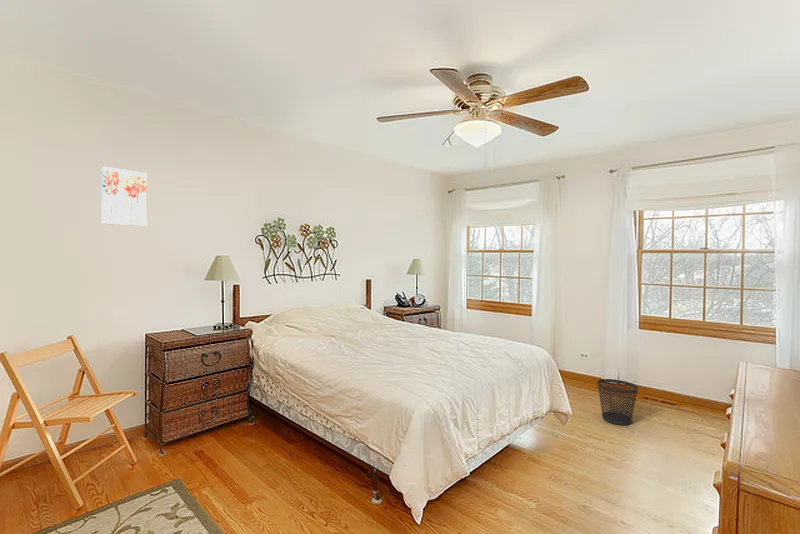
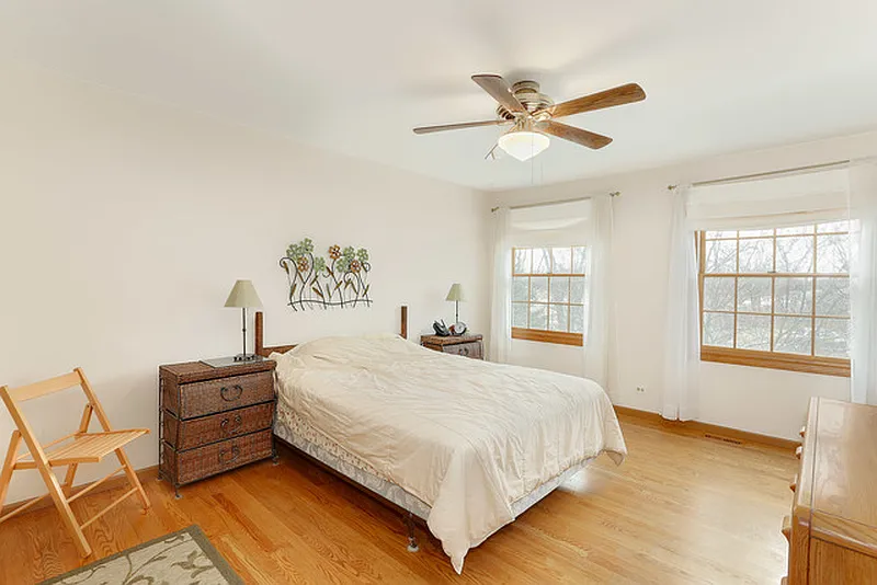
- wastebasket (616, 402)
- wall art (124, 197)
